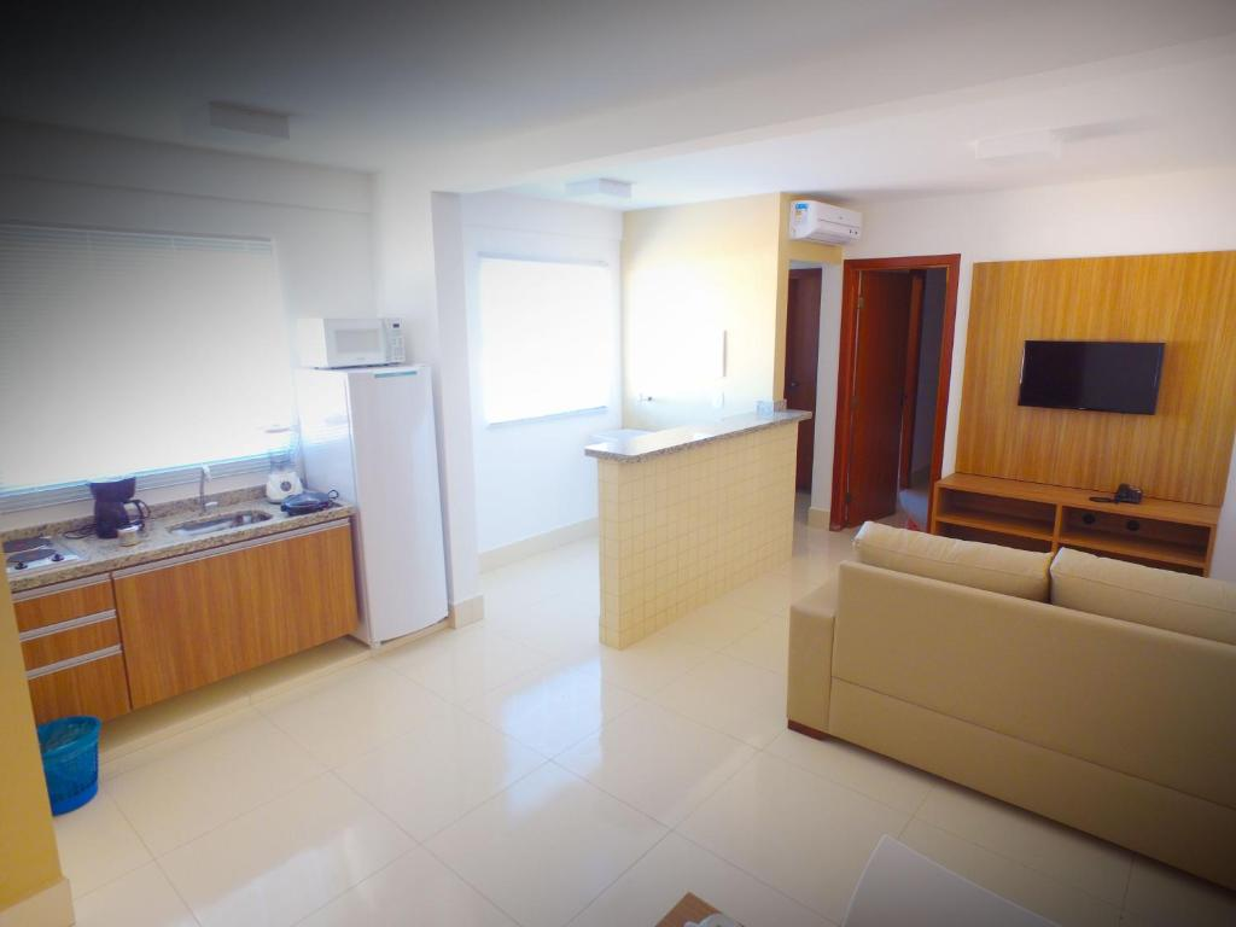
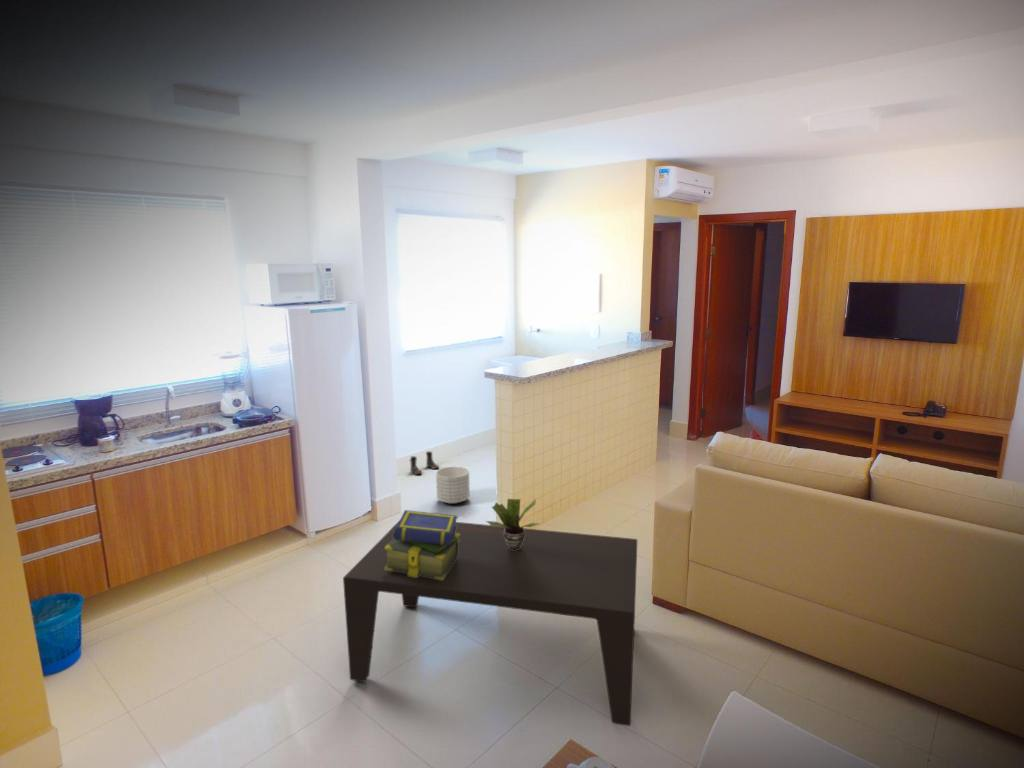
+ boots (426, 463)
+ coffee table (499, 606)
+ planter (453, 486)
+ stack of books (425, 540)
+ potted plant (514, 523)
